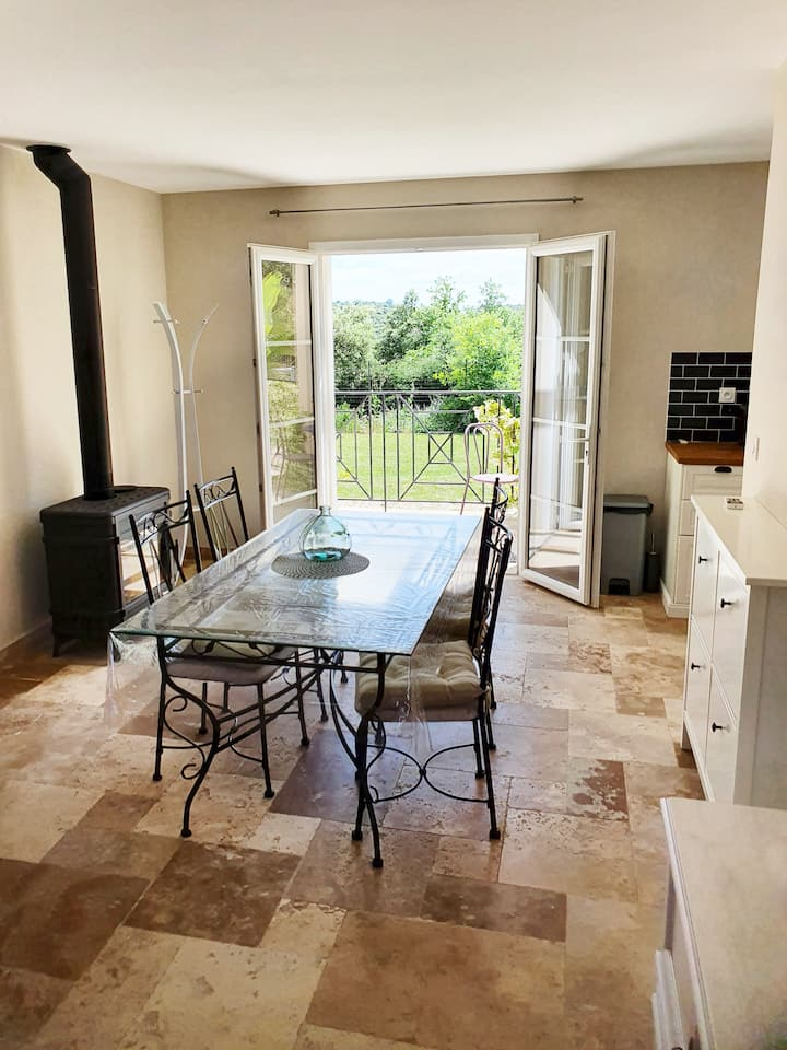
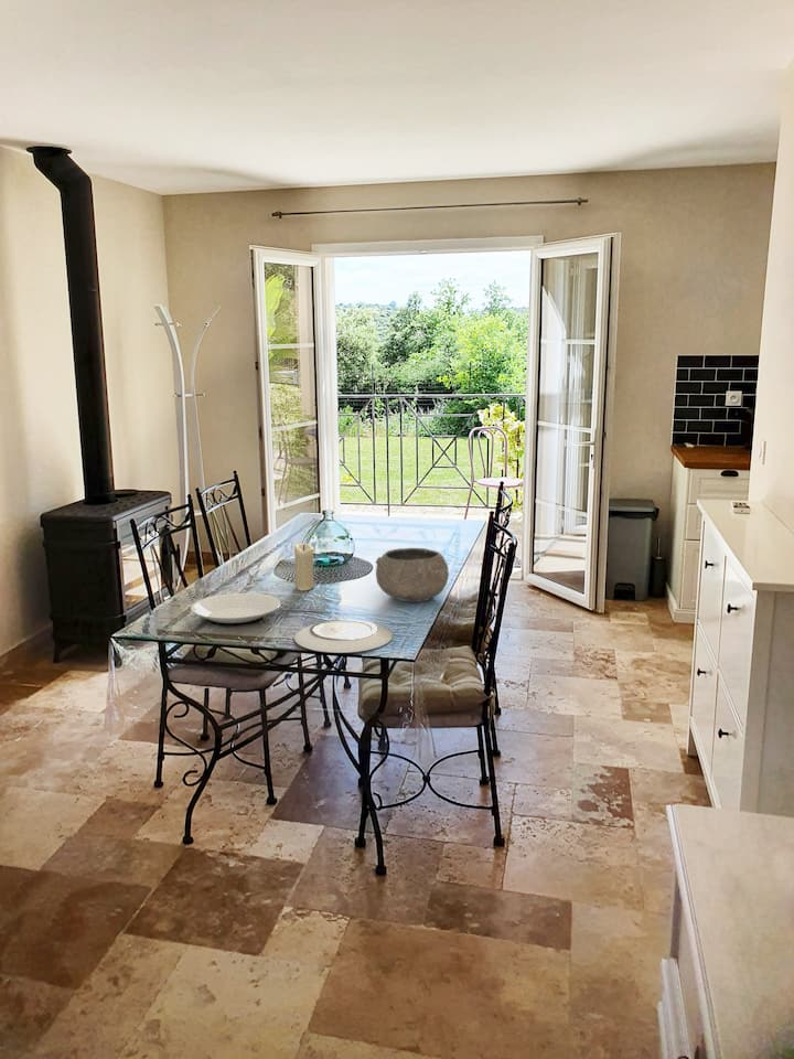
+ plate (343, 632)
+ plate (236, 611)
+ candle (304, 566)
+ bowl (411, 575)
